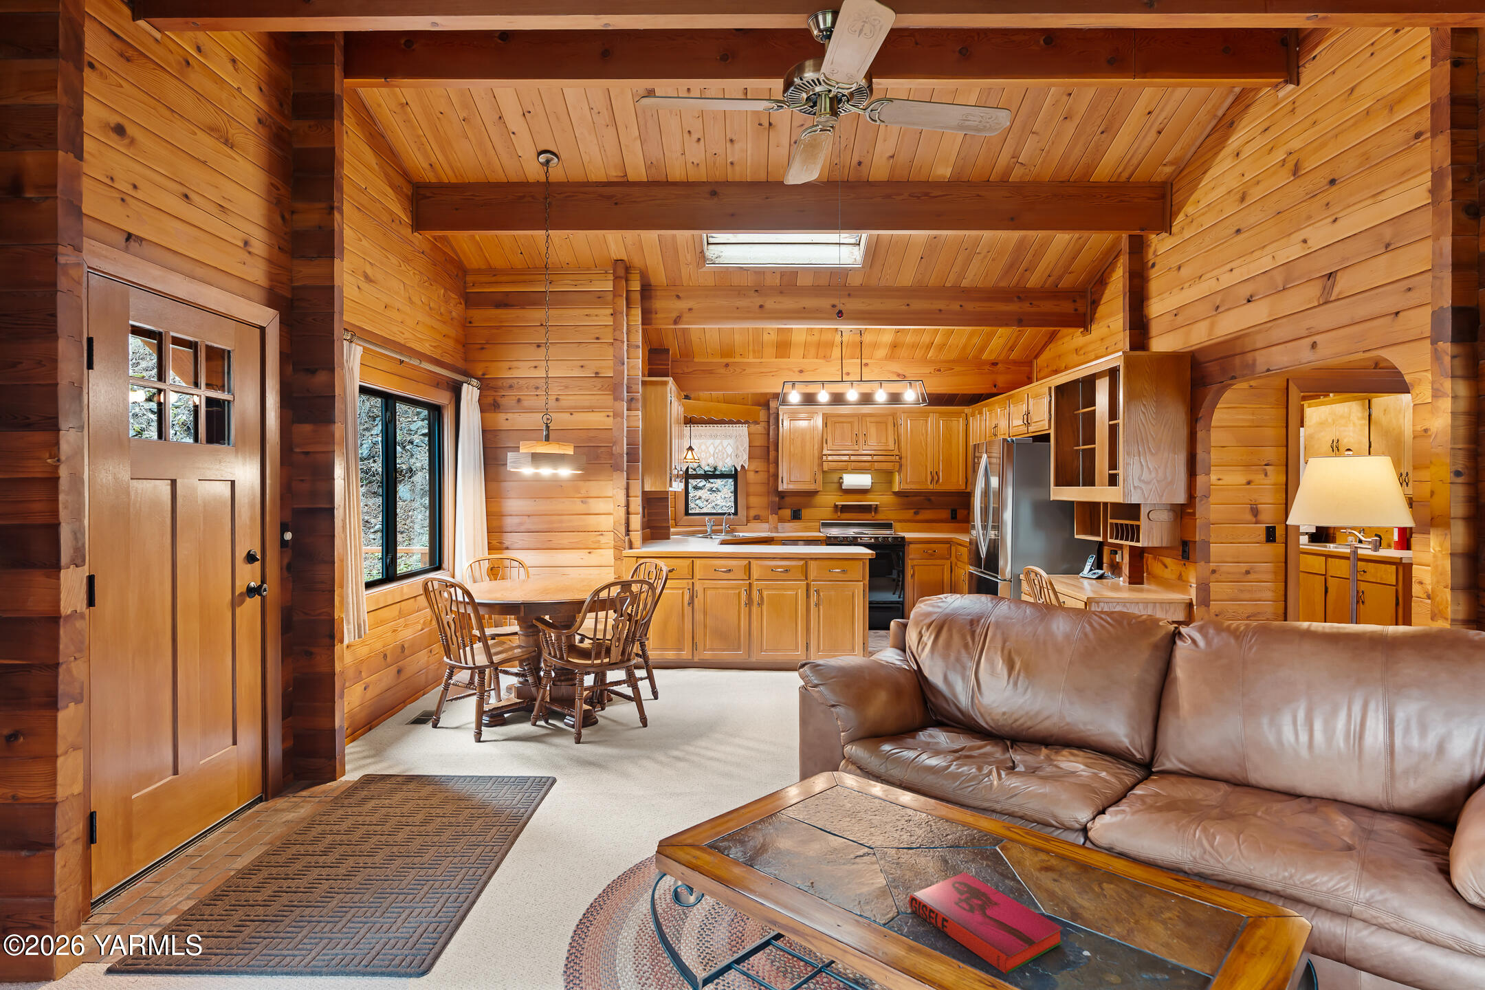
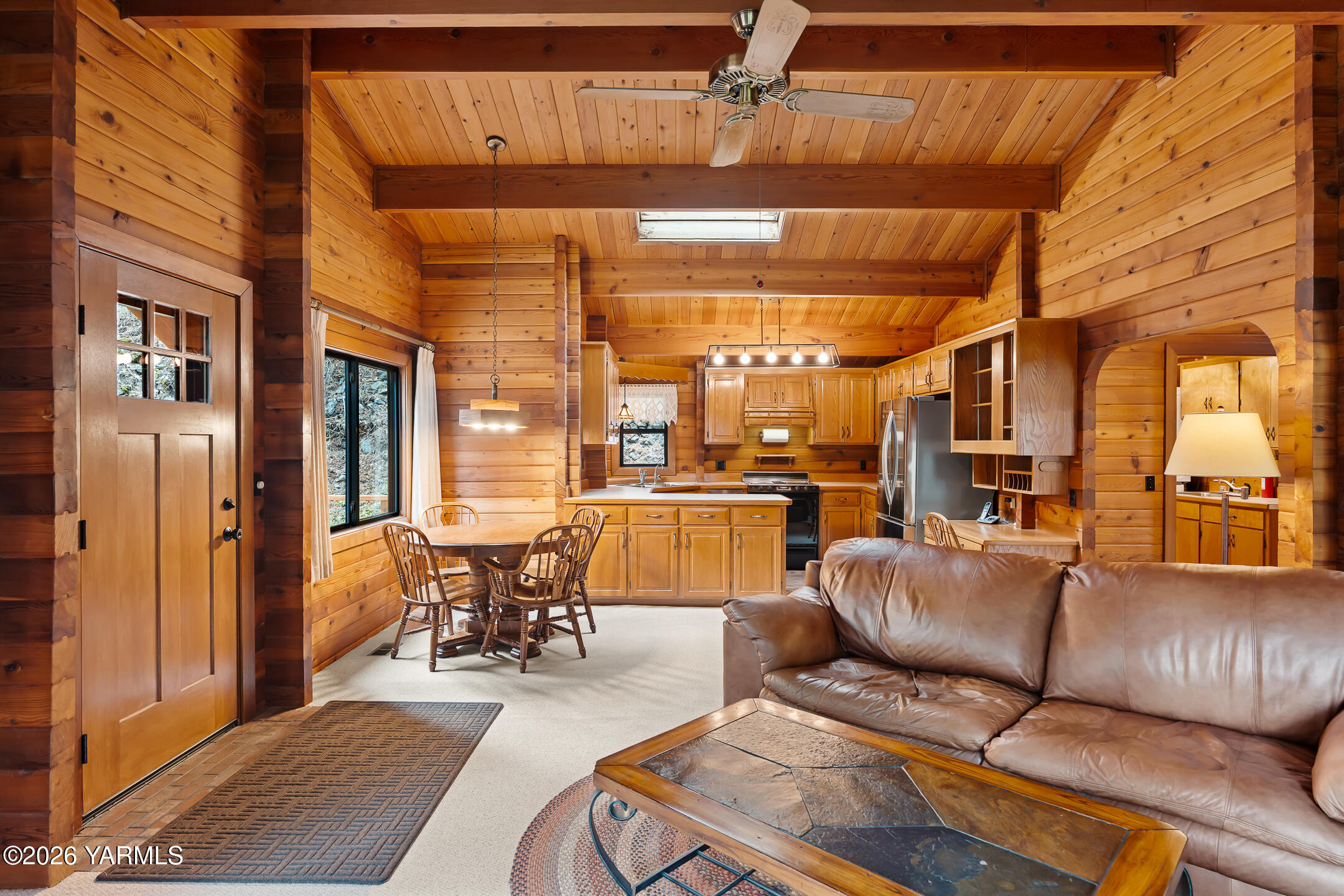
- hardback book (982, 918)
